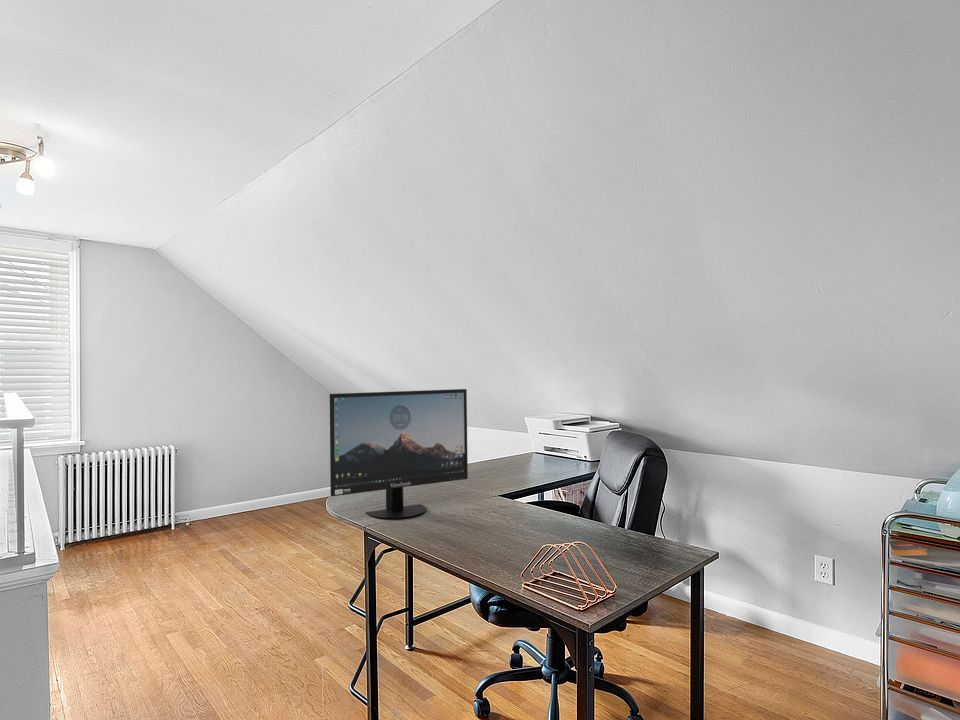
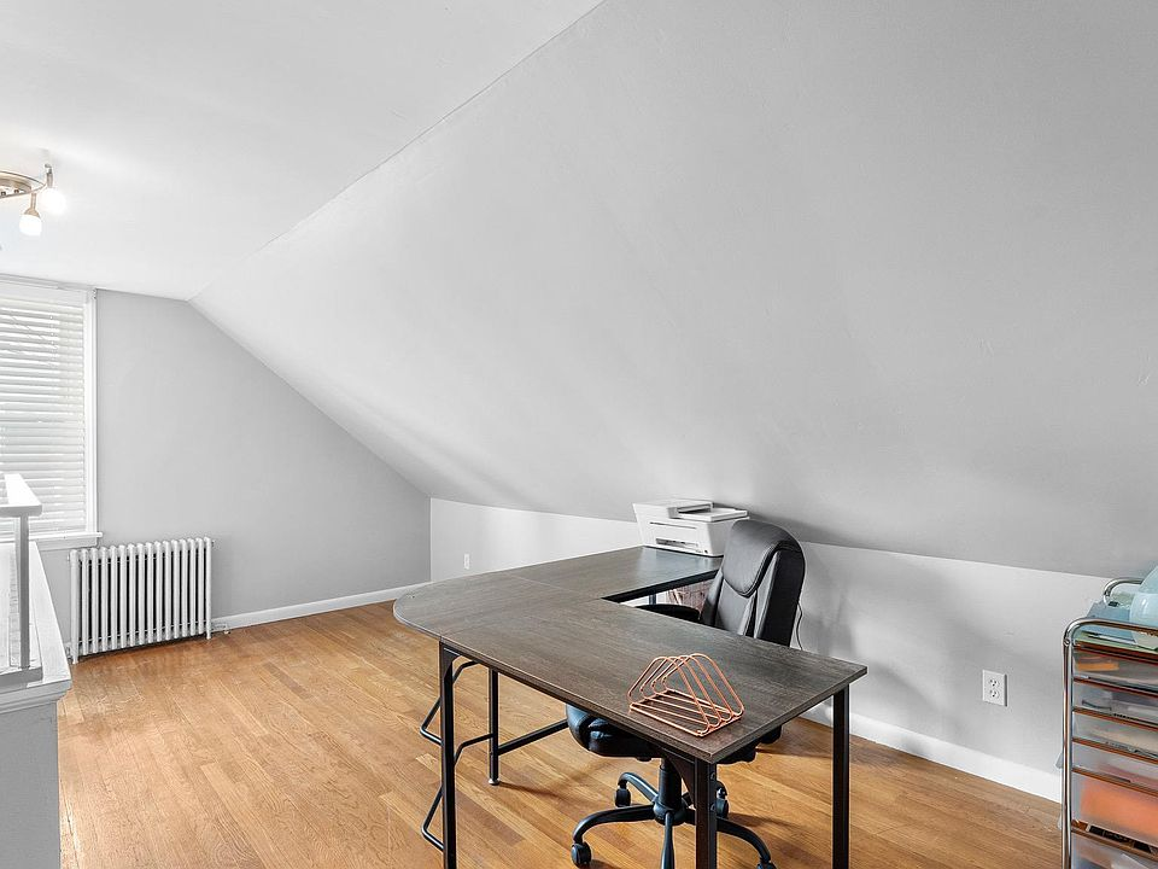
- monitor (401, 451)
